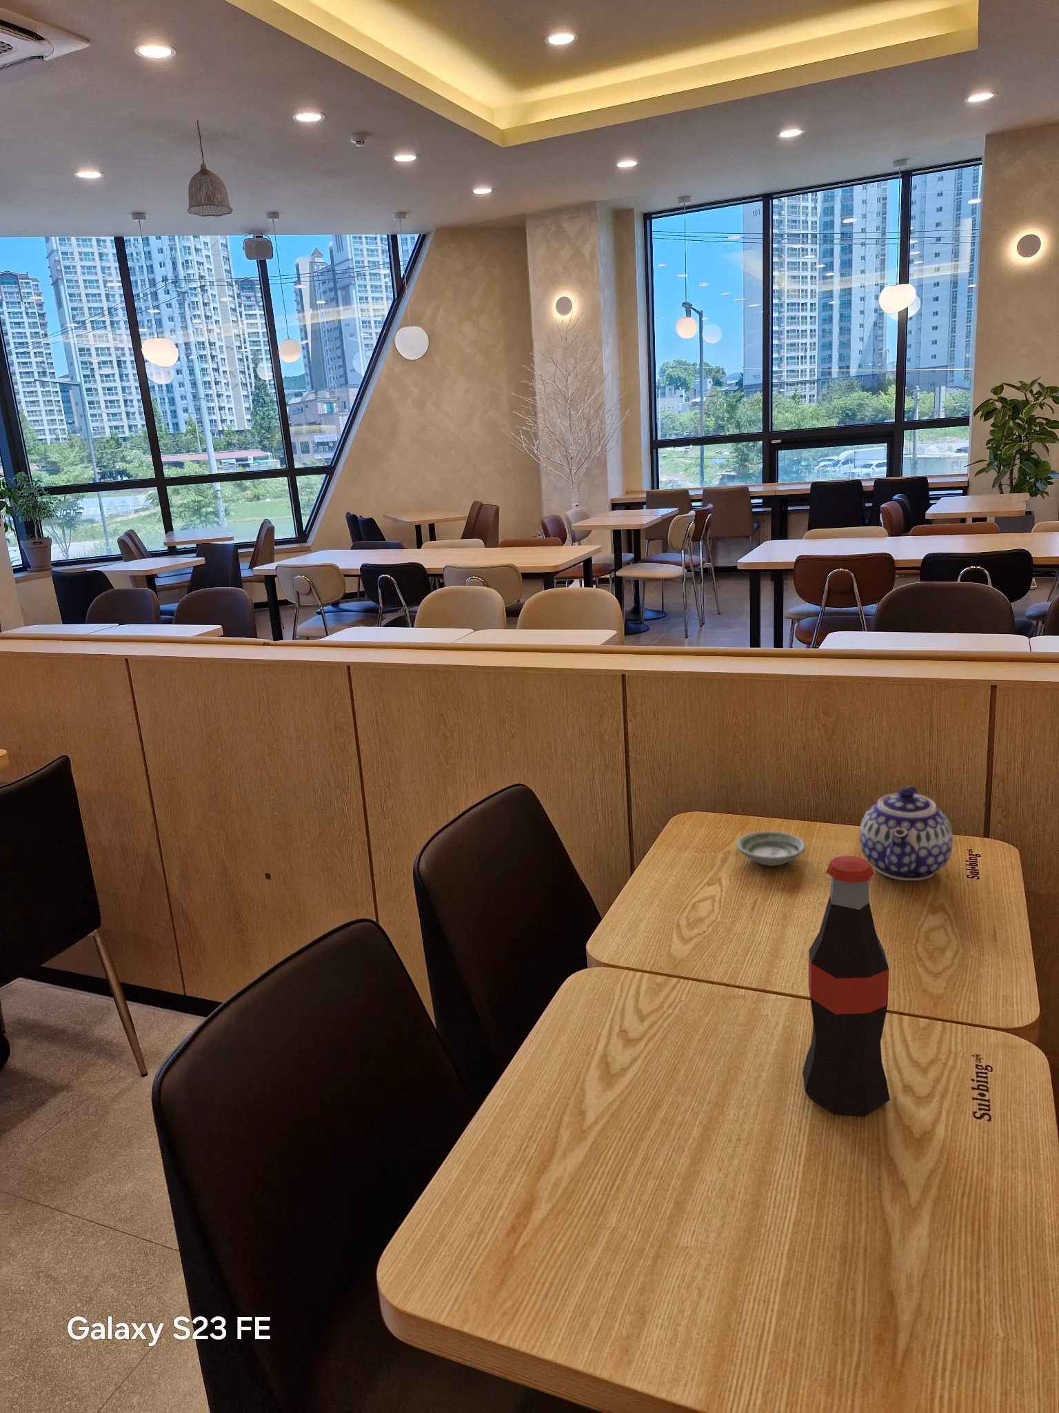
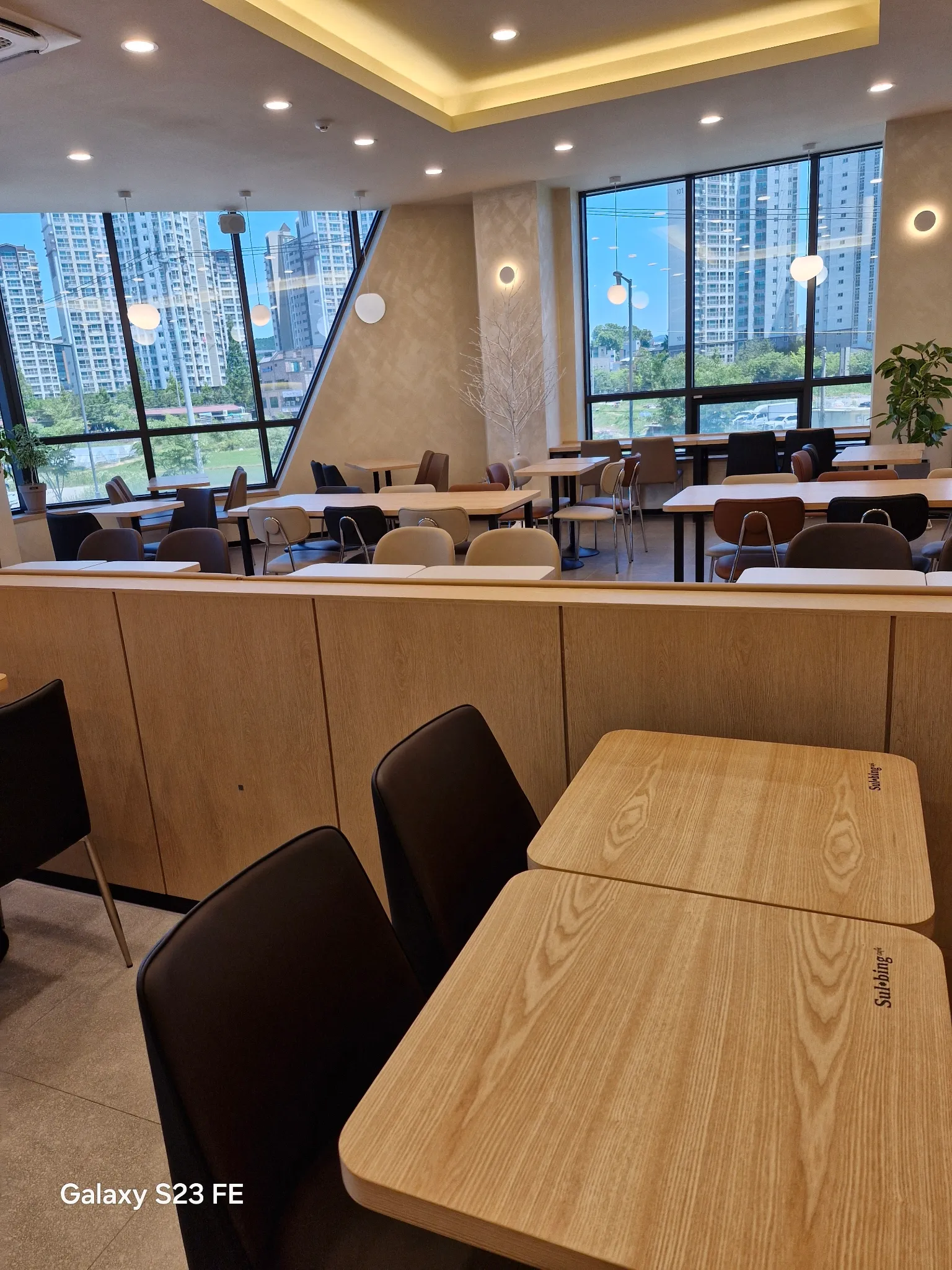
- teapot (905, 829)
- pendant lamp (204, 166)
- saucer (770, 851)
- bottle (848, 980)
